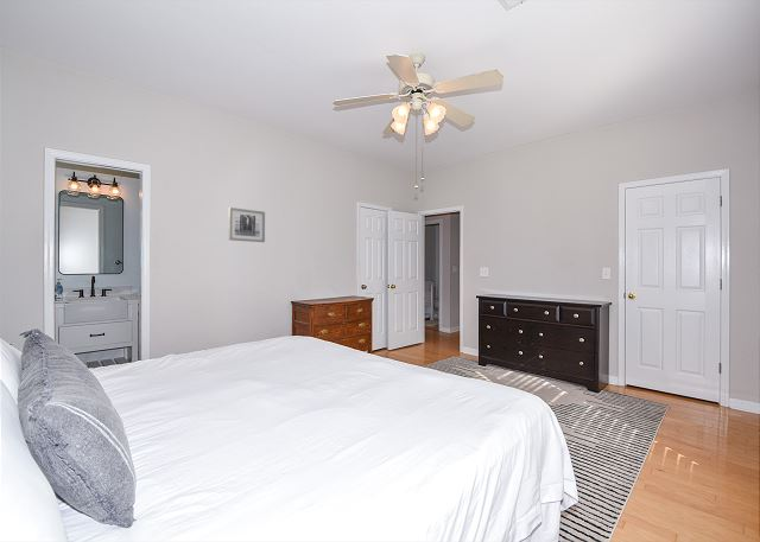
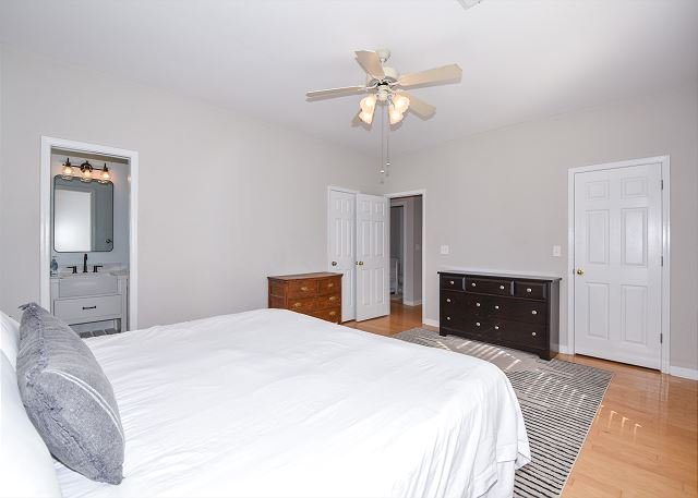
- wall art (247, 225)
